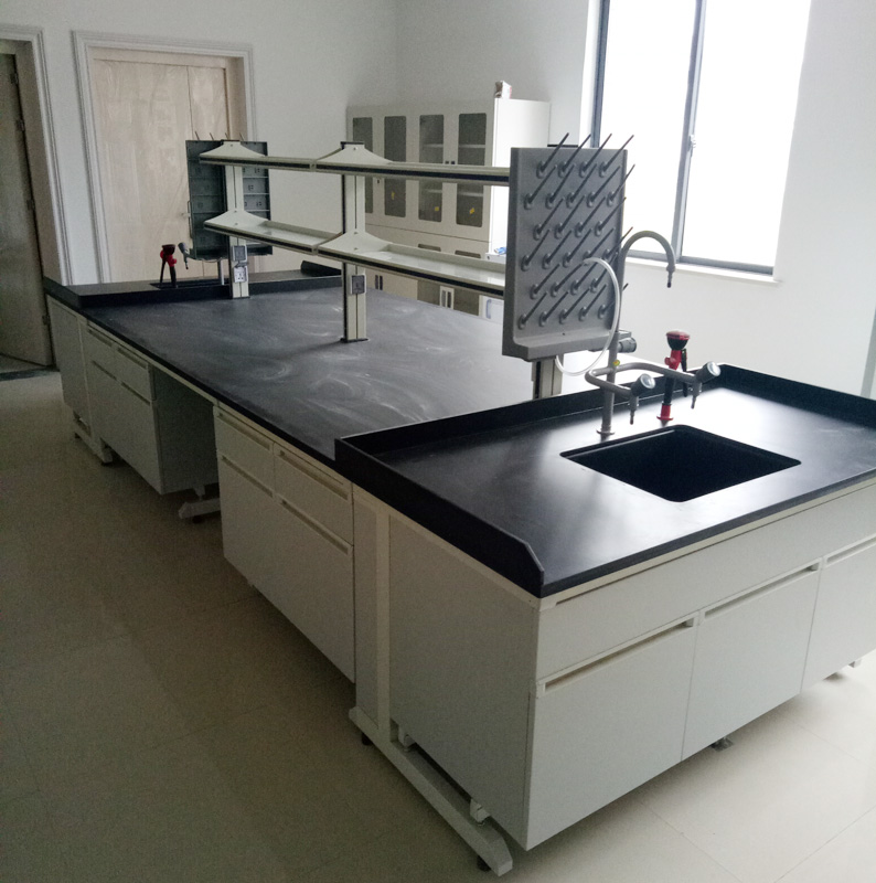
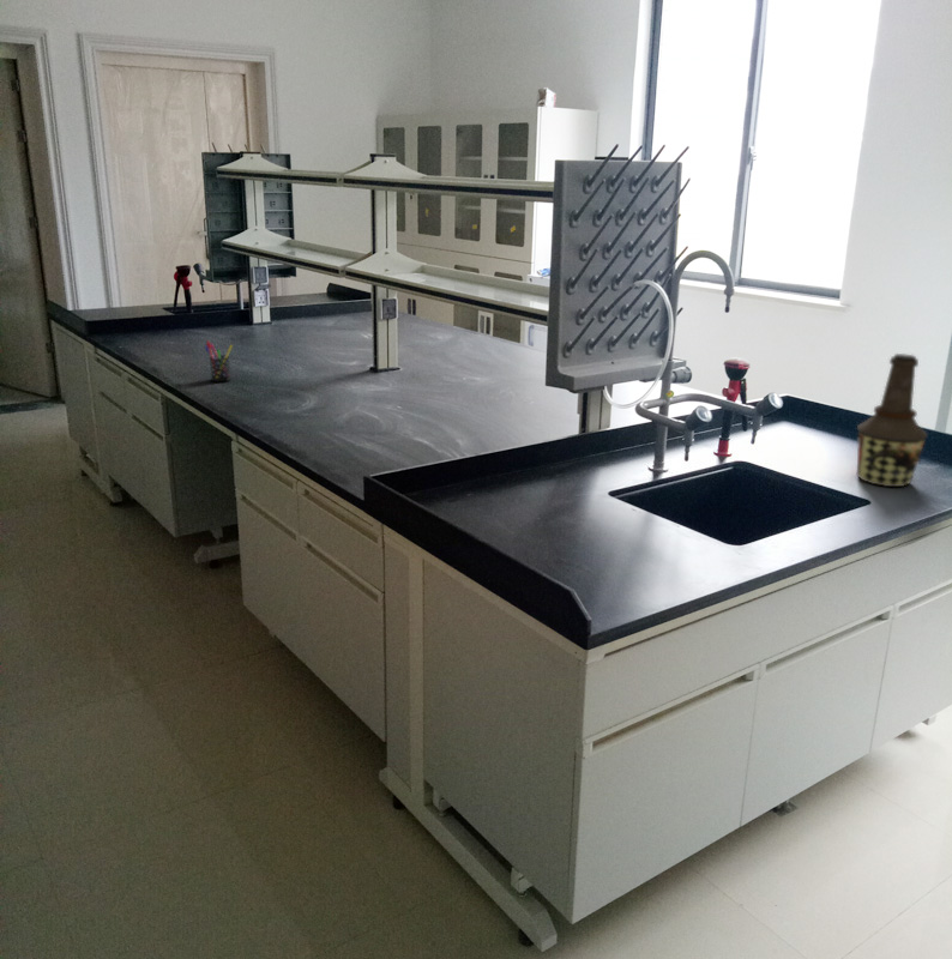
+ bottle (896, 418)
+ pen holder (218, 361)
